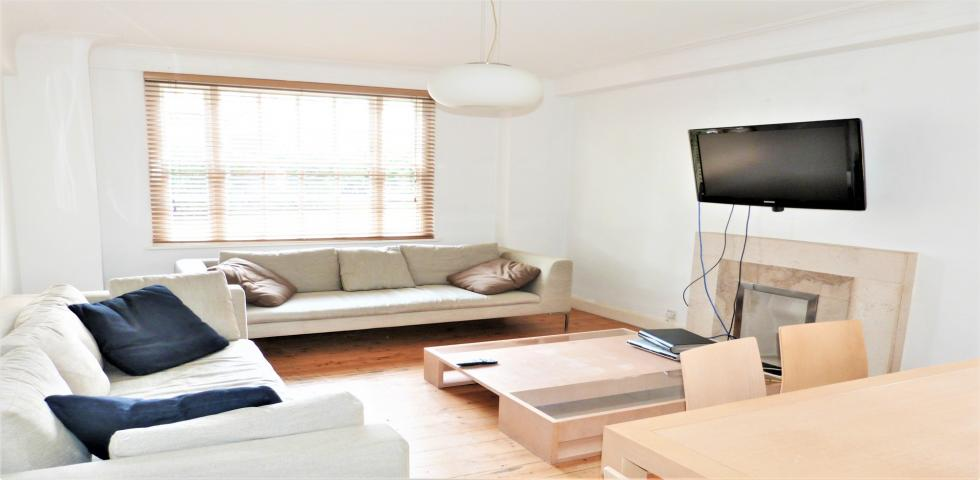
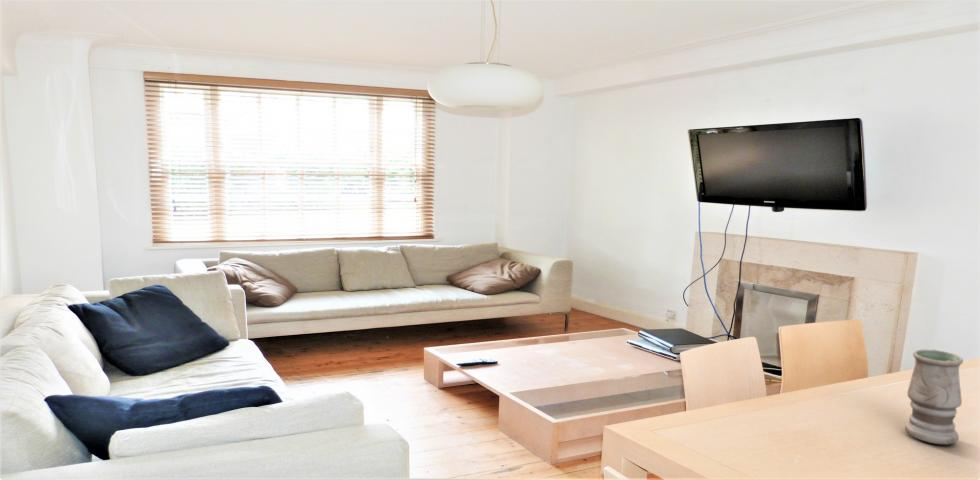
+ vase (933, 395)
